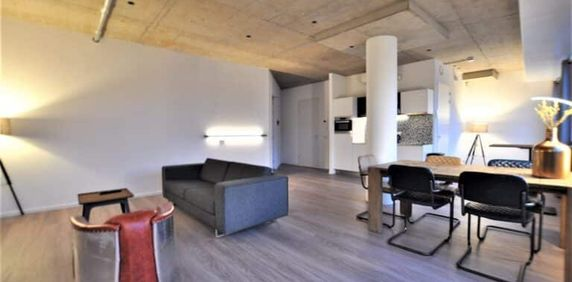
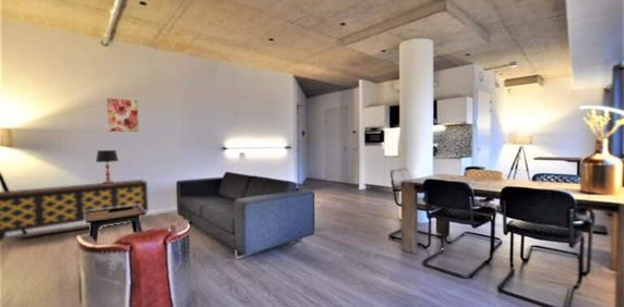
+ table lamp (107, 167)
+ sideboard (79, 207)
+ wall art (122, 115)
